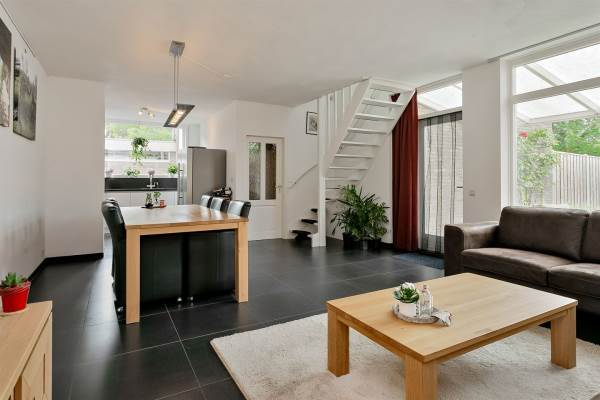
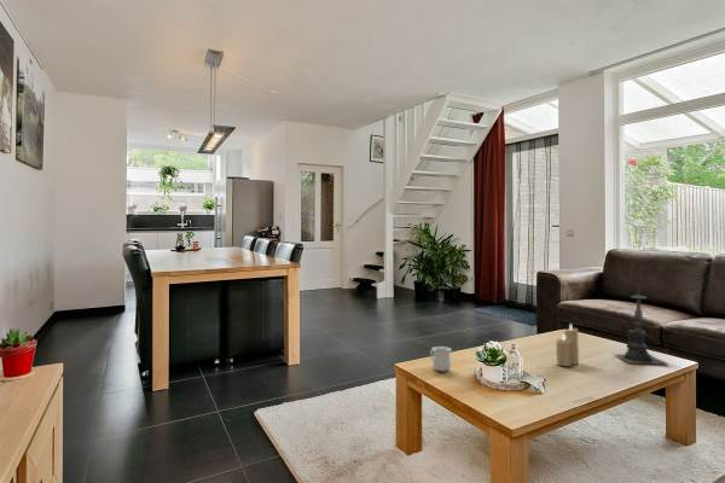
+ mug (439, 357)
+ candle (567, 343)
+ candle holder (638, 321)
